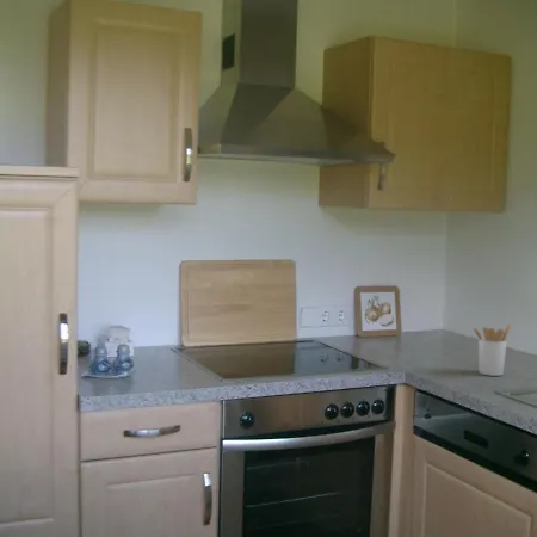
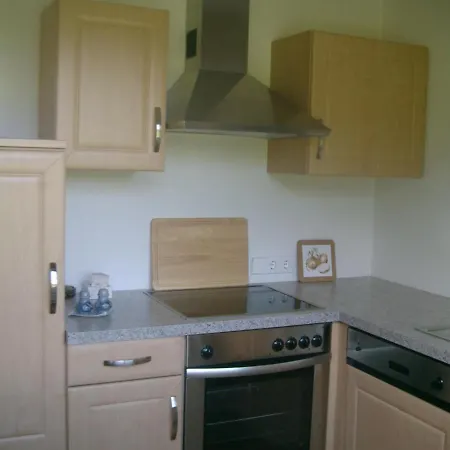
- utensil holder (492, 348)
